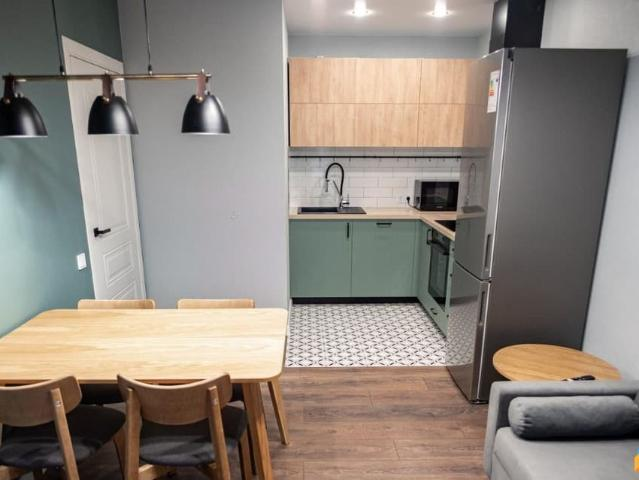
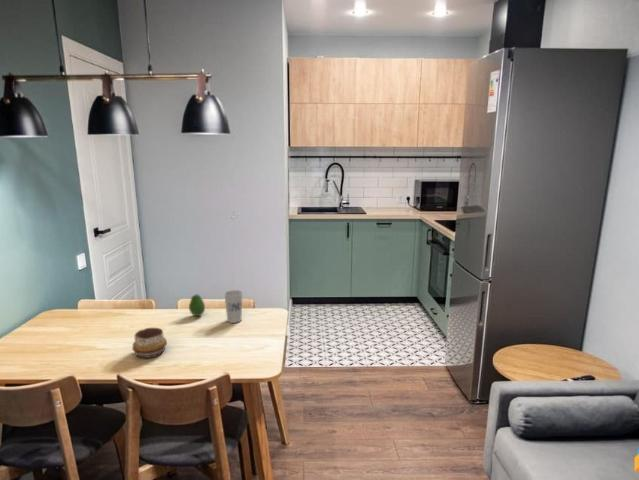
+ cup (234, 306)
+ decorative bowl (149, 342)
+ fruit (196, 305)
